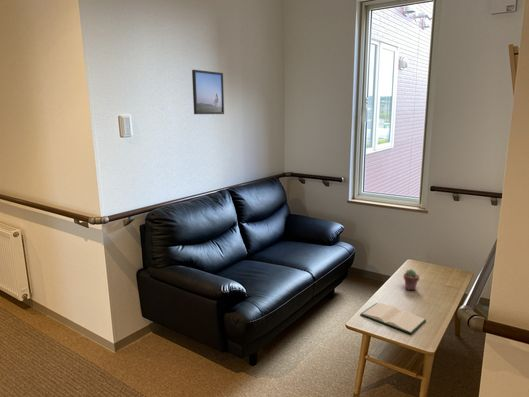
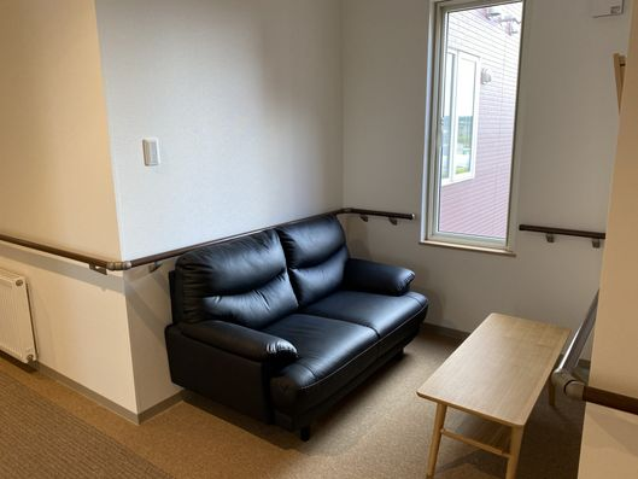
- potted succulent (411, 279)
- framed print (208, 93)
- hardback book (392, 315)
